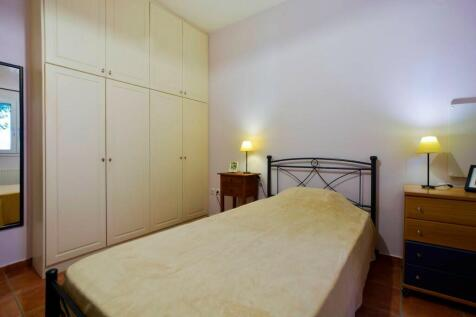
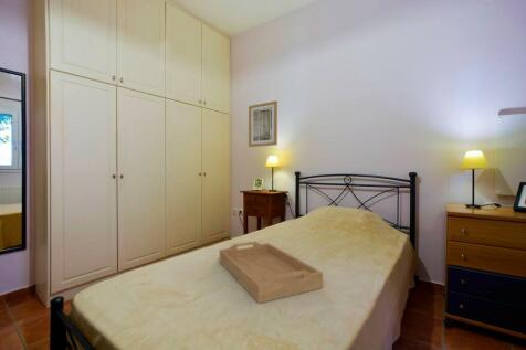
+ wall art (262, 125)
+ serving tray (264, 264)
